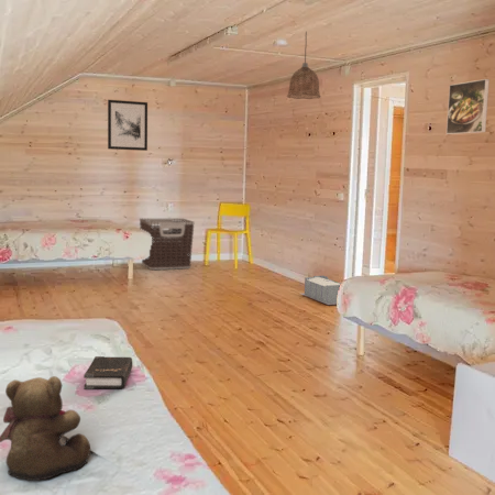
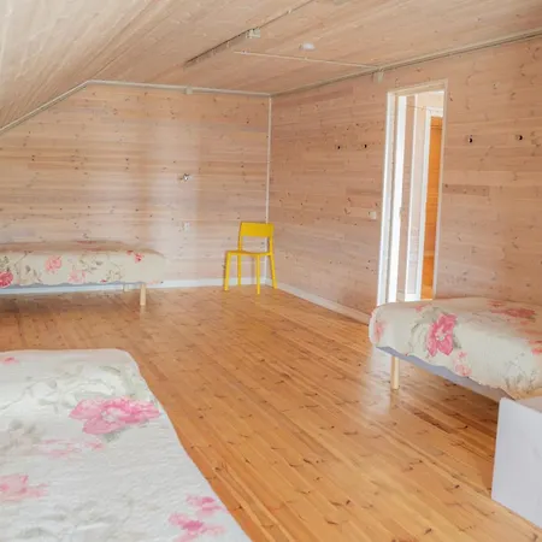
- clothes hamper (166, 242)
- teddy bear (43, 421)
- hardback book (109, 372)
- wall art (128, 125)
- storage bin (323, 288)
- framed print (466, 108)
- pendant lamp (305, 64)
